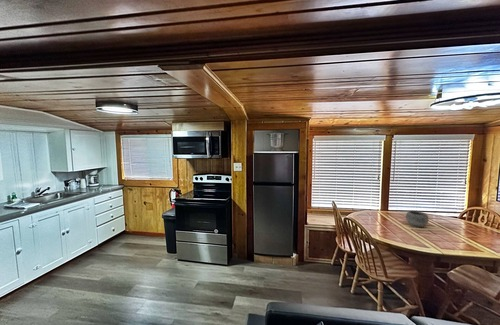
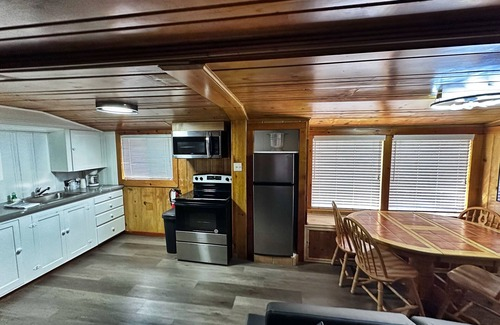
- bowl (416, 219)
